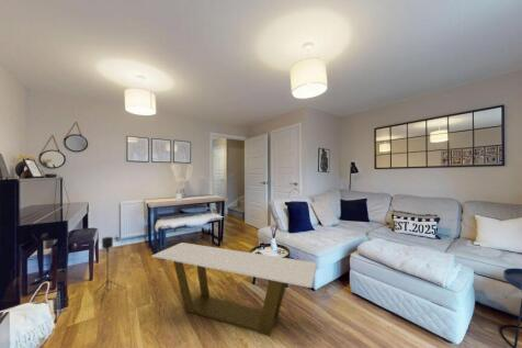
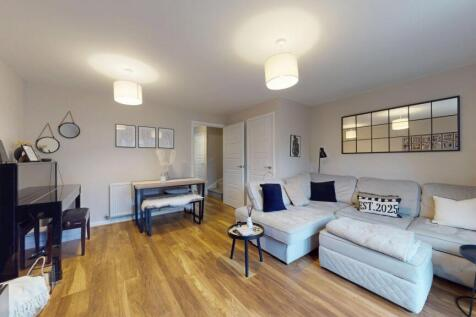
- speaker (107, 265)
- coffee table (234, 272)
